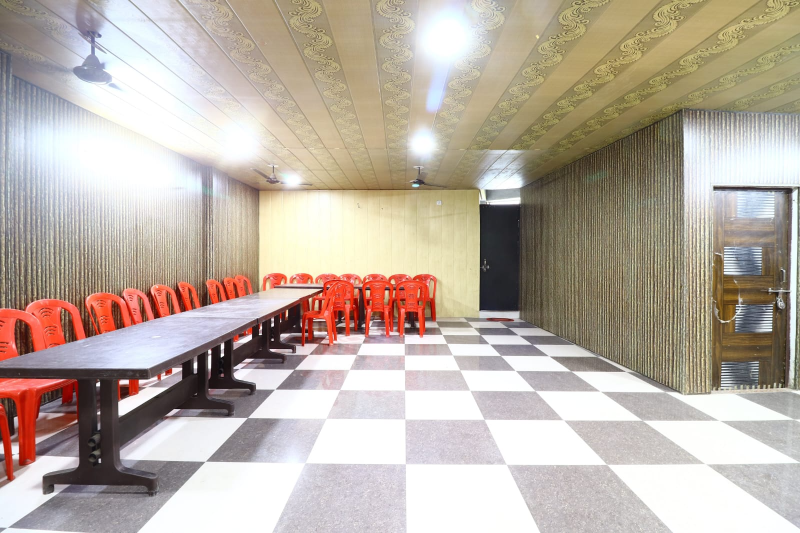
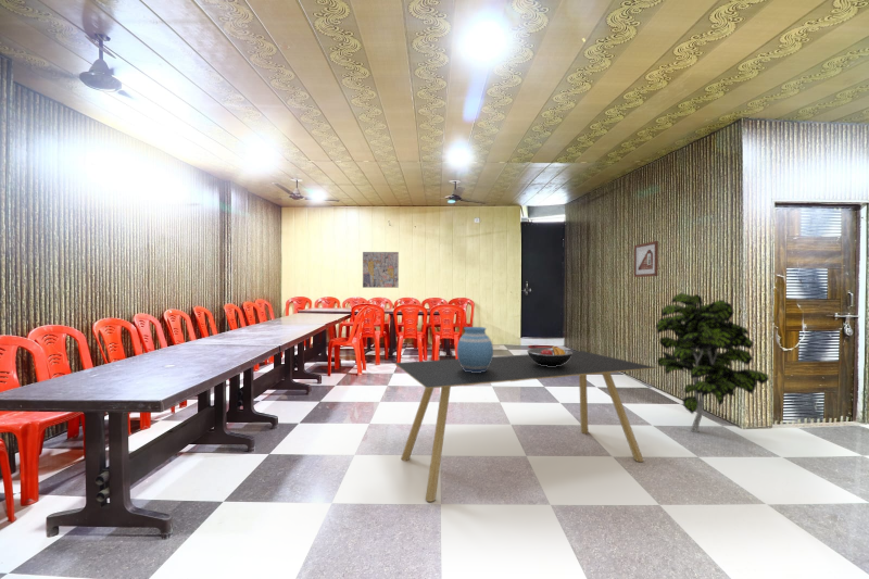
+ dining table (518, 380)
+ wall art (380, 269)
+ picture frame (645, 260)
+ indoor plant (705, 363)
+ fruit bowl (549, 355)
+ vase (475, 348)
